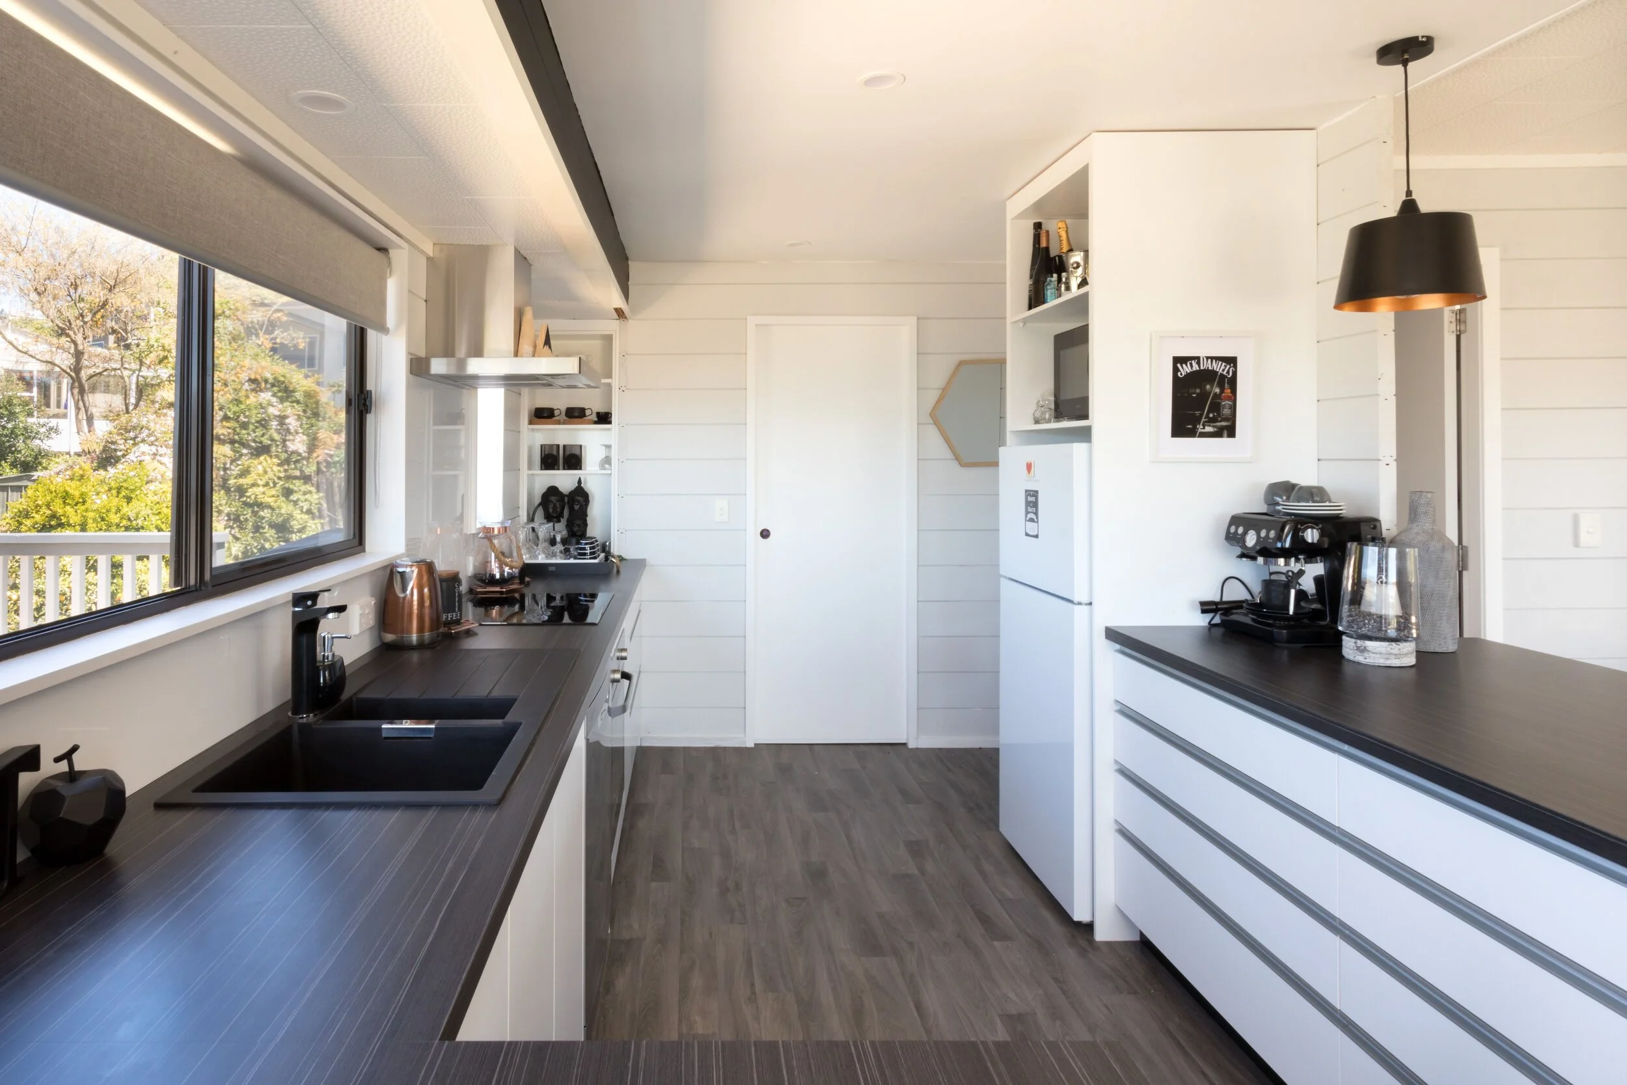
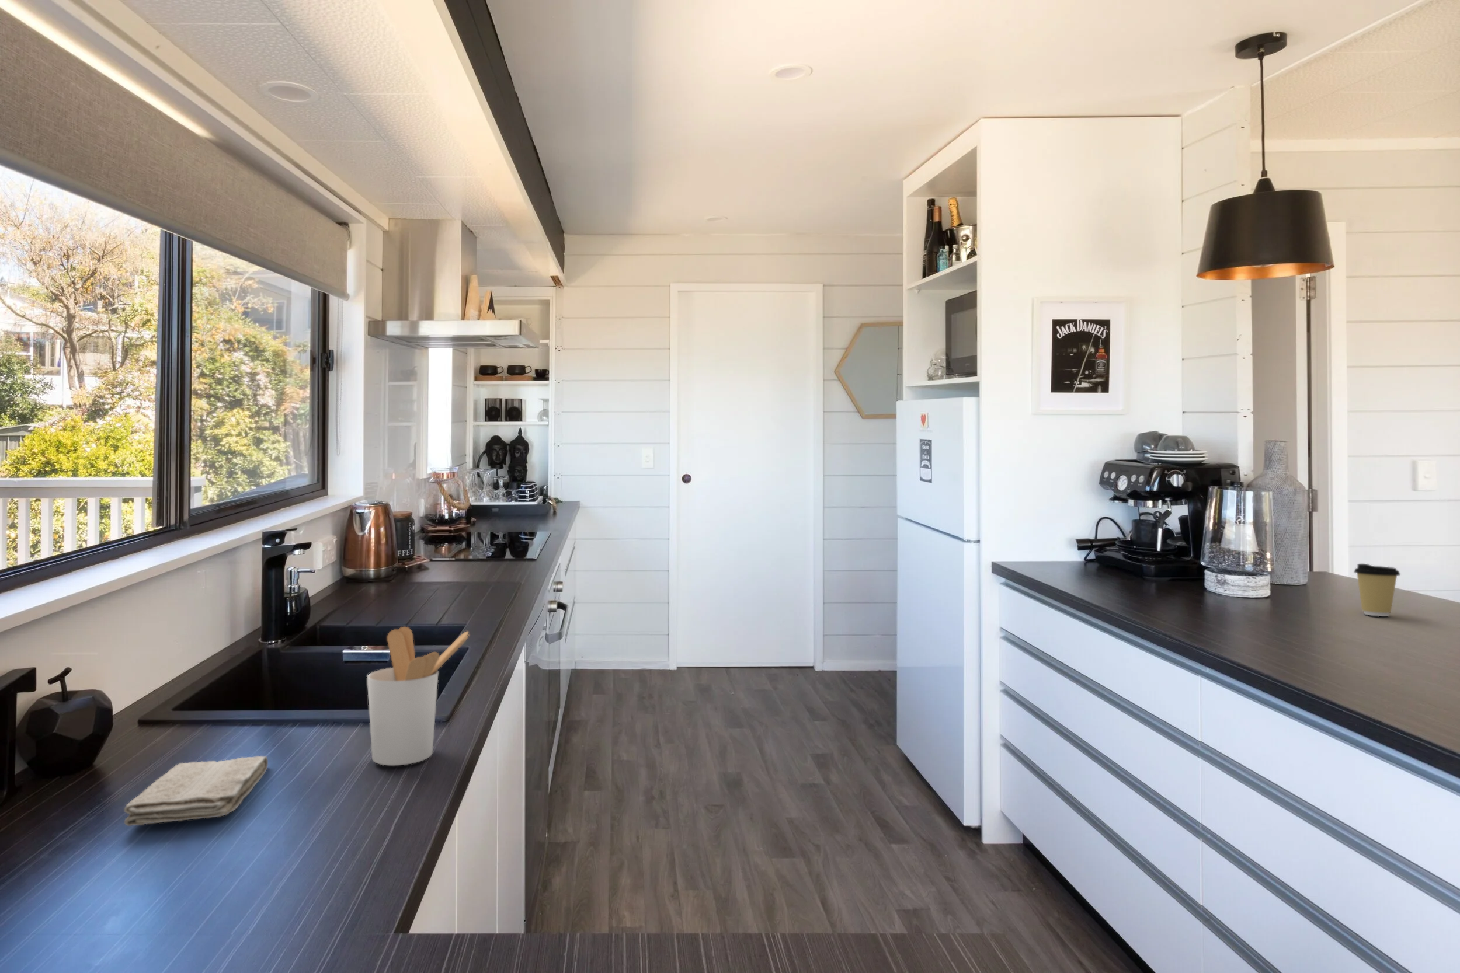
+ utensil holder (421, 692)
+ washcloth (201, 785)
+ coffee cup (1376, 590)
